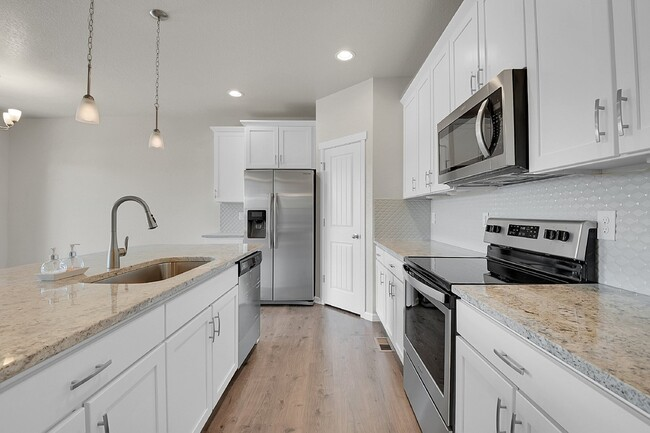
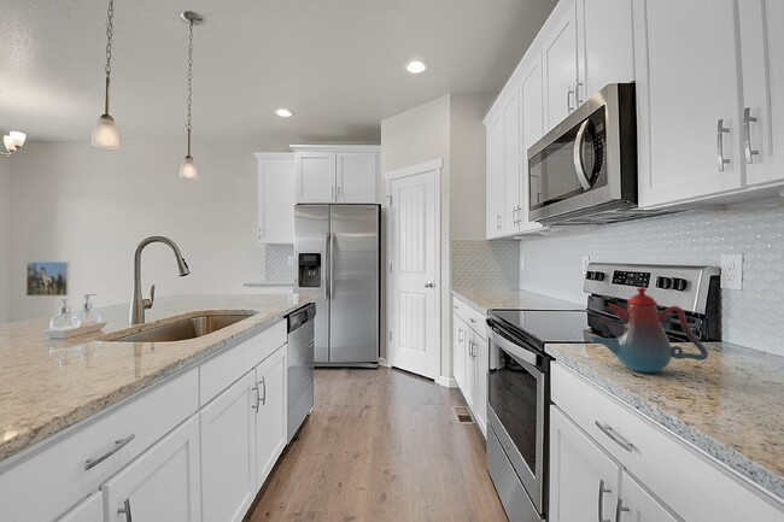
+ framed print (47, 278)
+ teakettle (645, 328)
